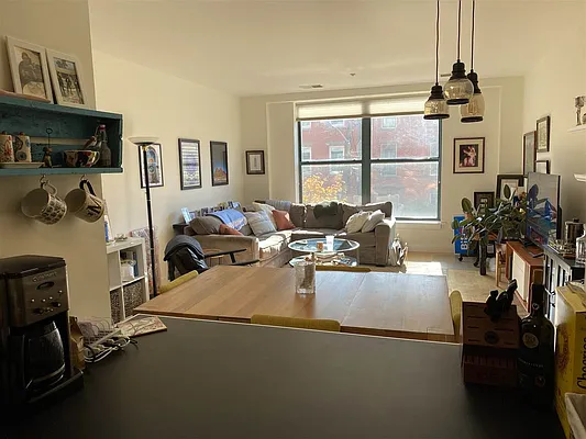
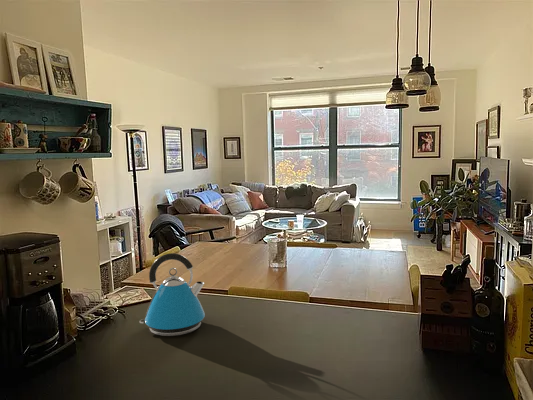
+ kettle (171, 289)
